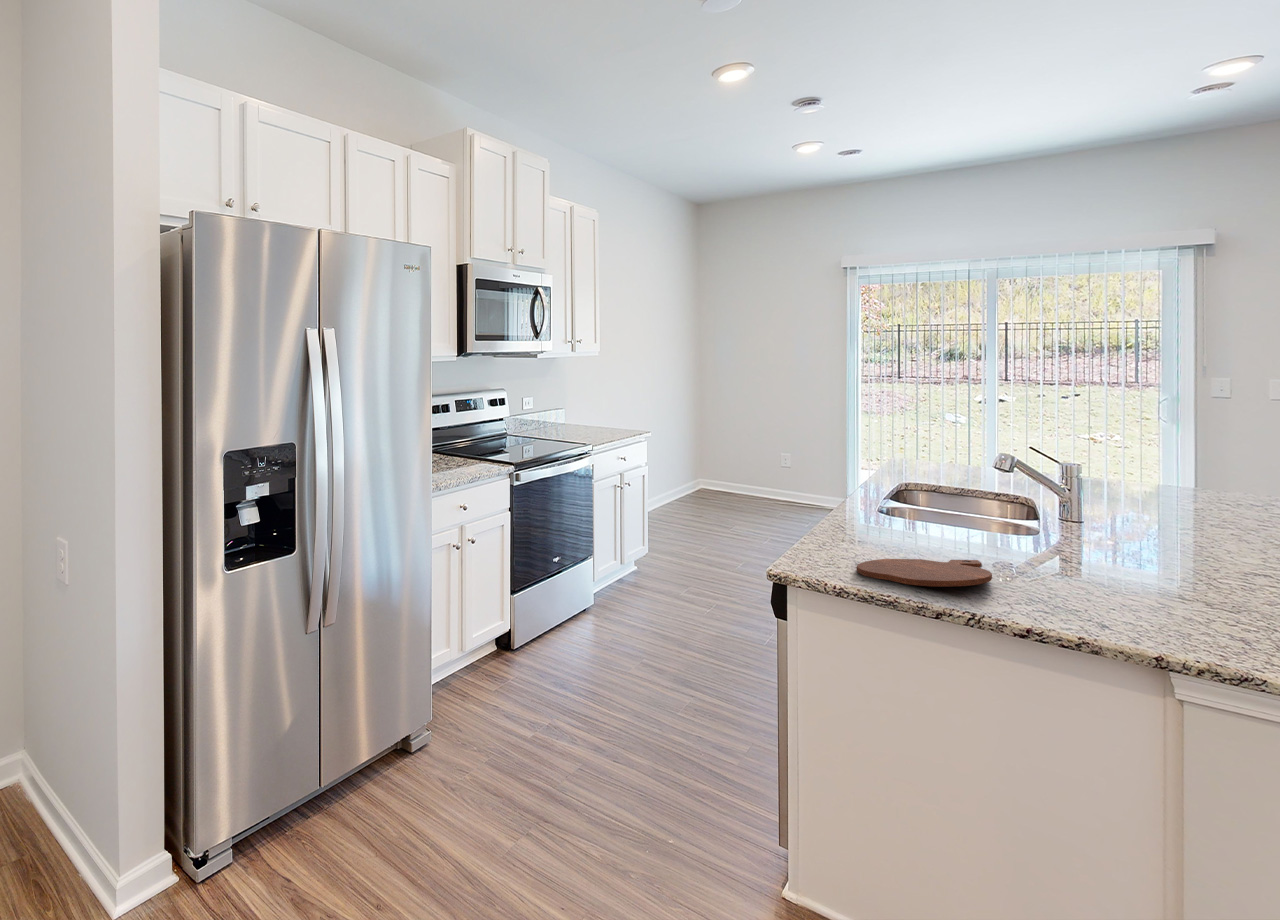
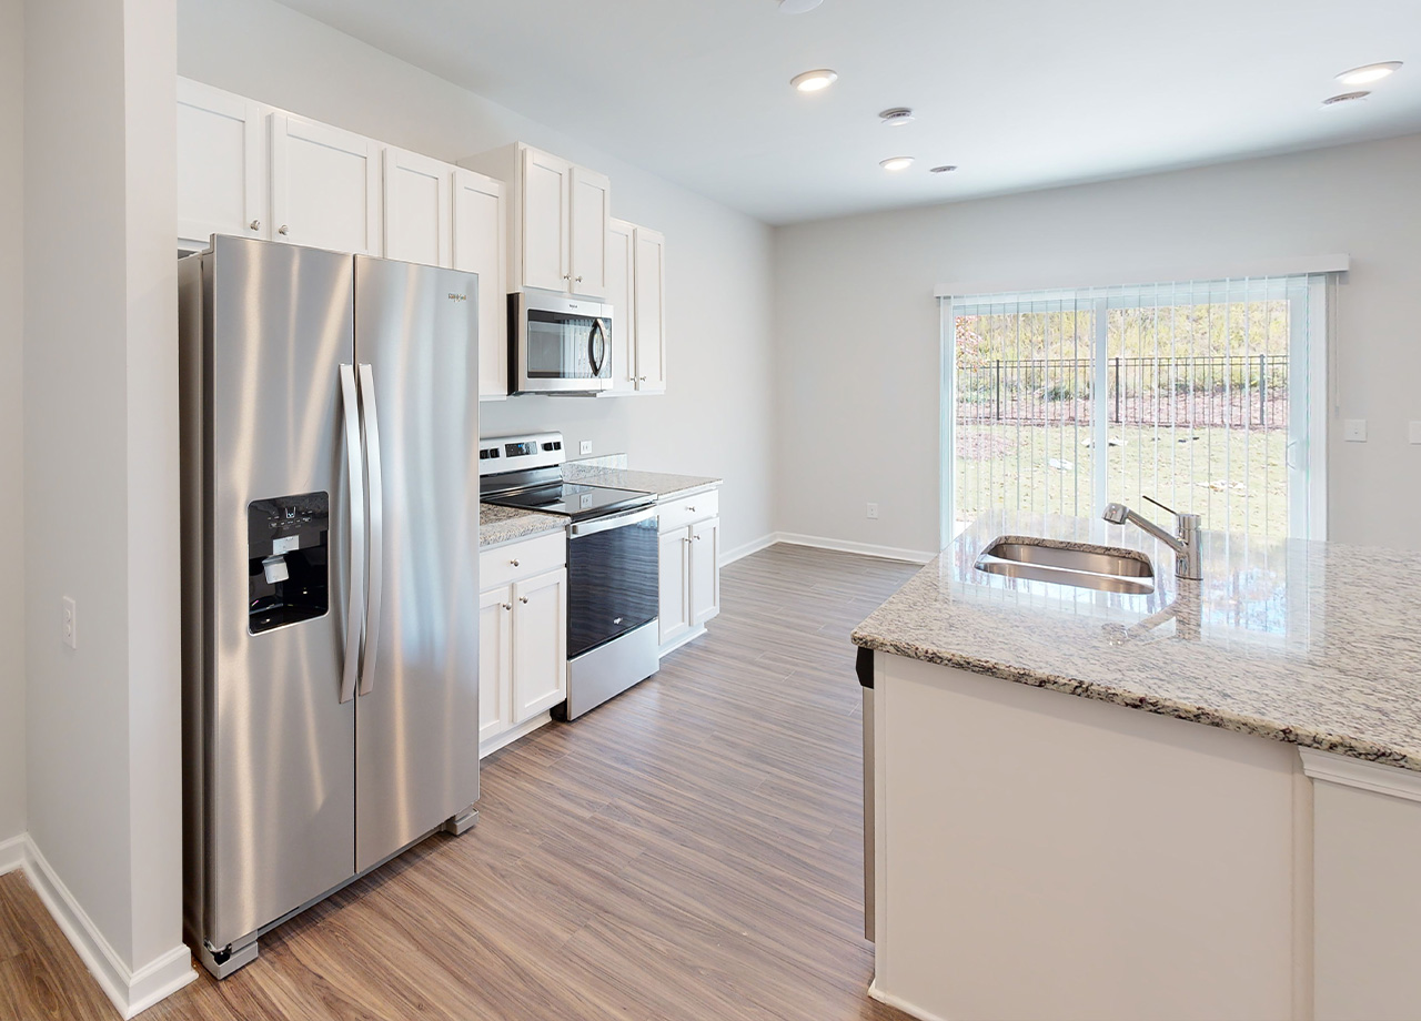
- cutting board (934, 568)
